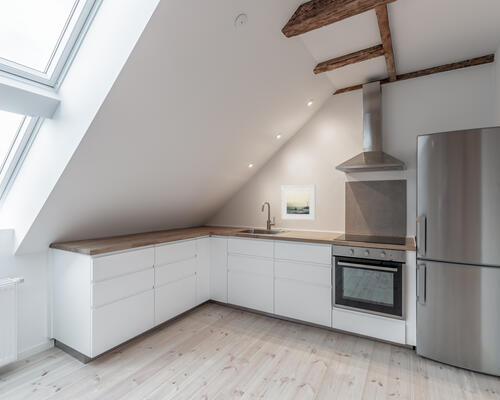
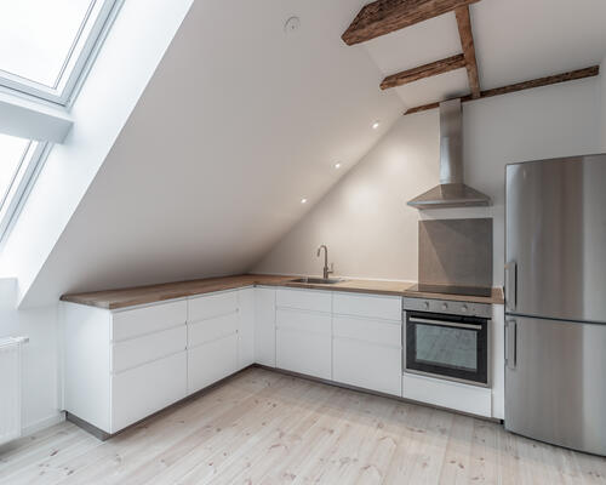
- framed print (297, 202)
